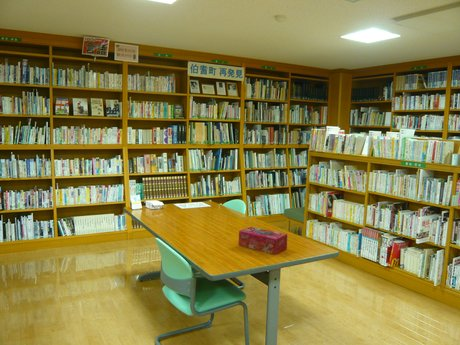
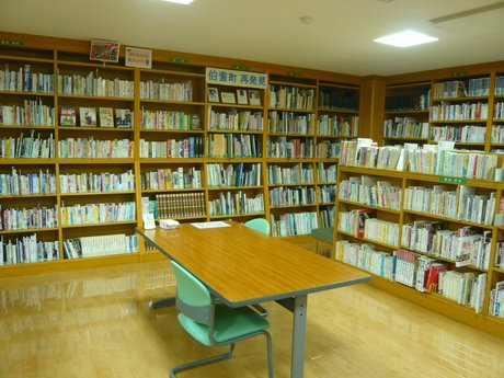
- tissue box (262, 239)
